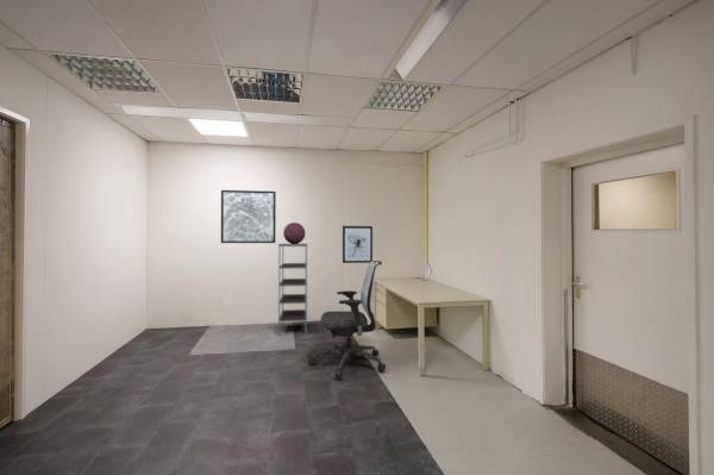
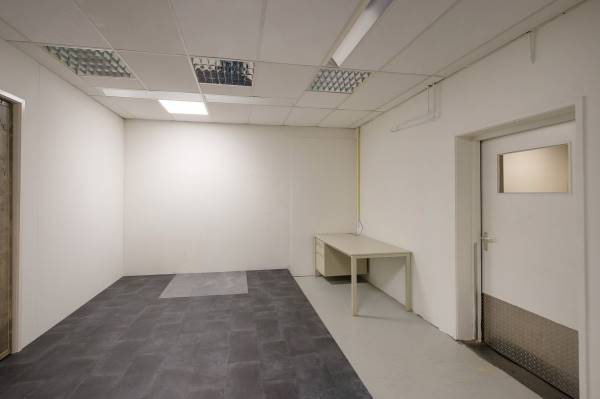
- decorative globe (294, 232)
- office chair (345, 312)
- shelving unit (293, 285)
- wall art (249, 217)
- wall art (357, 244)
